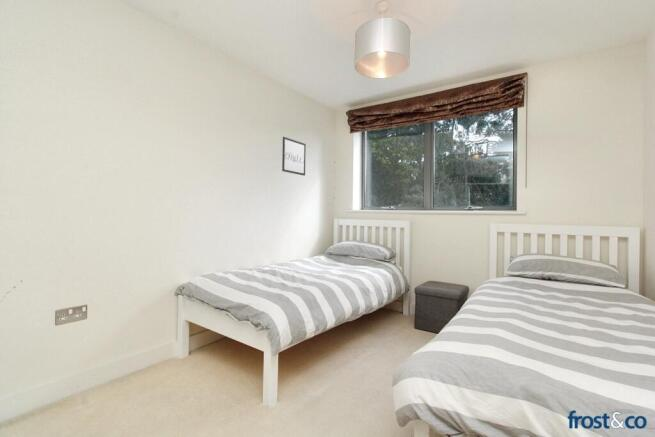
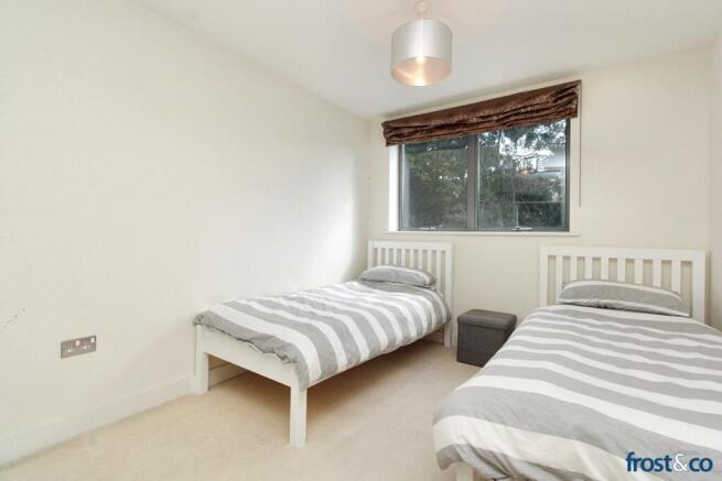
- wall art (294, 157)
